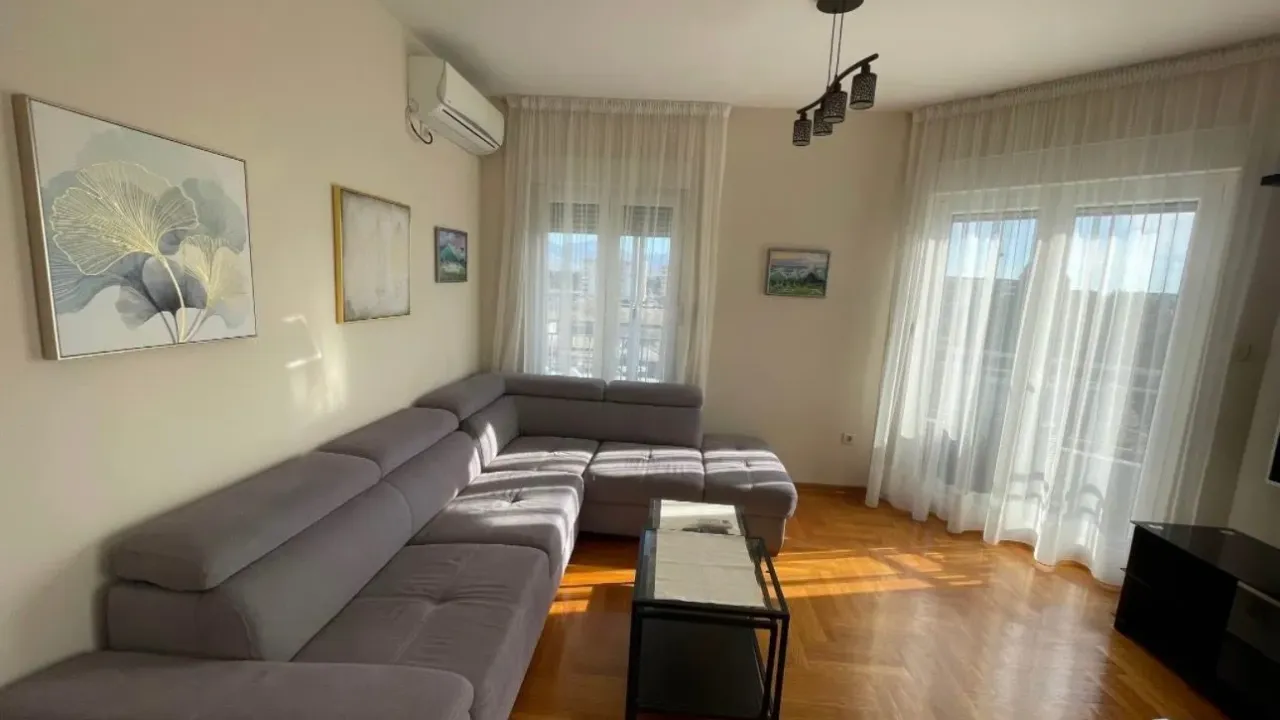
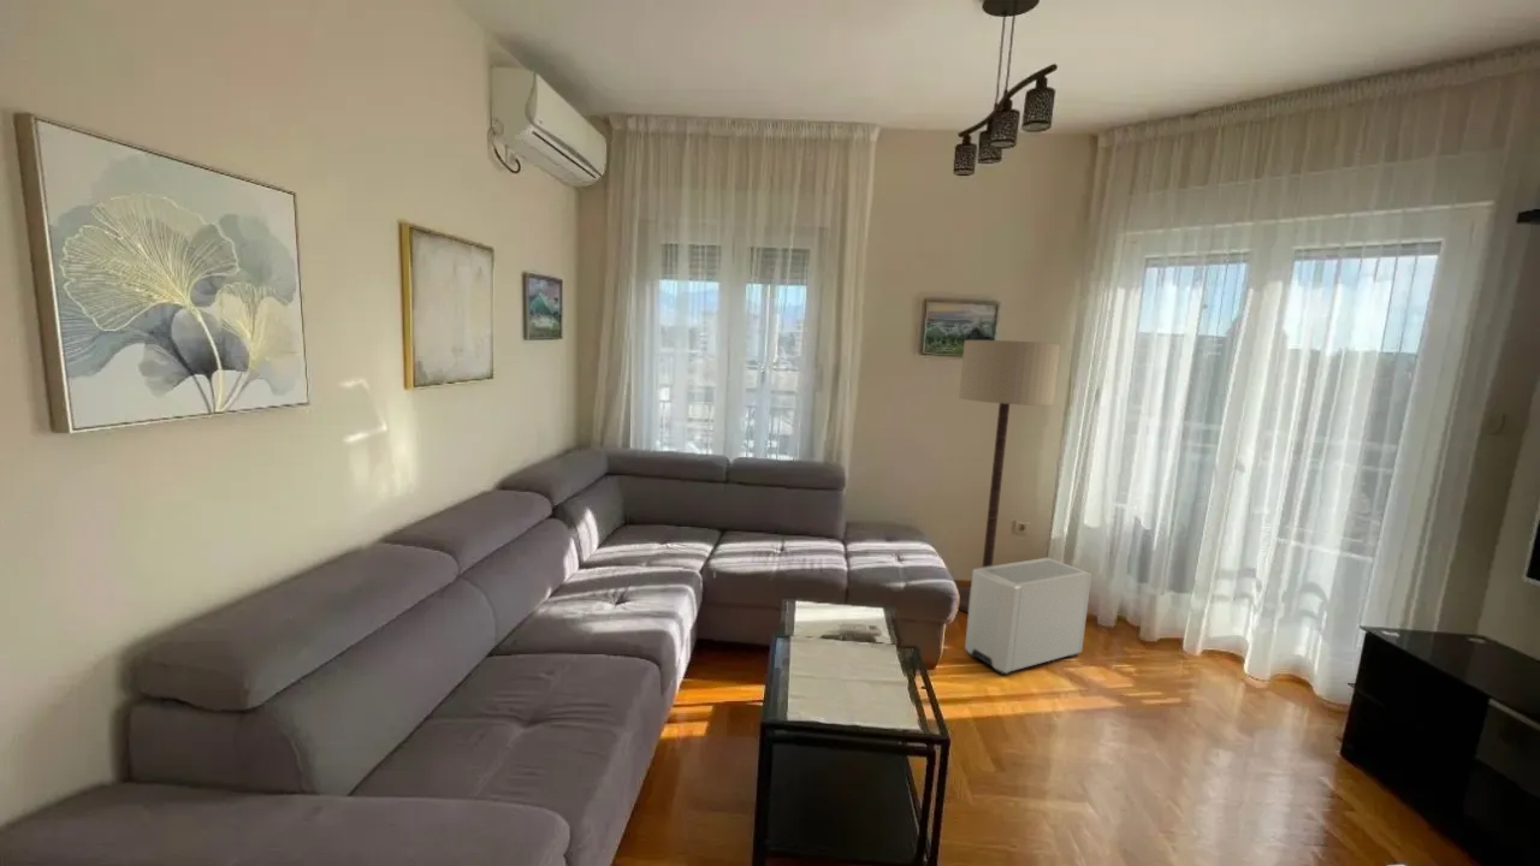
+ floor lamp (996, 476)
+ air purifier (1026, 612)
